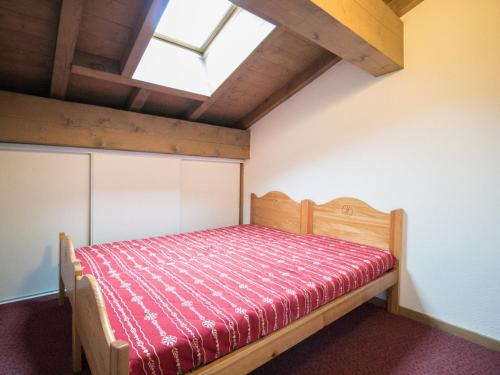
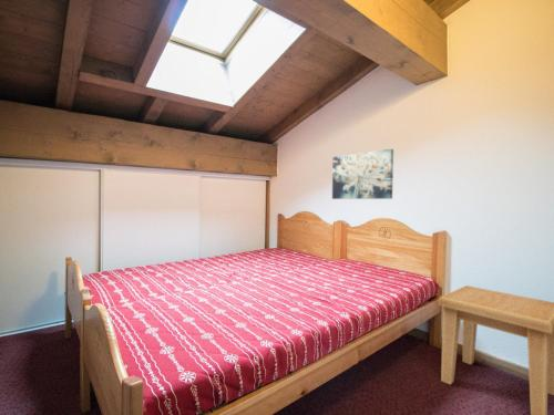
+ side table (503, 331)
+ wall art (360, 176)
